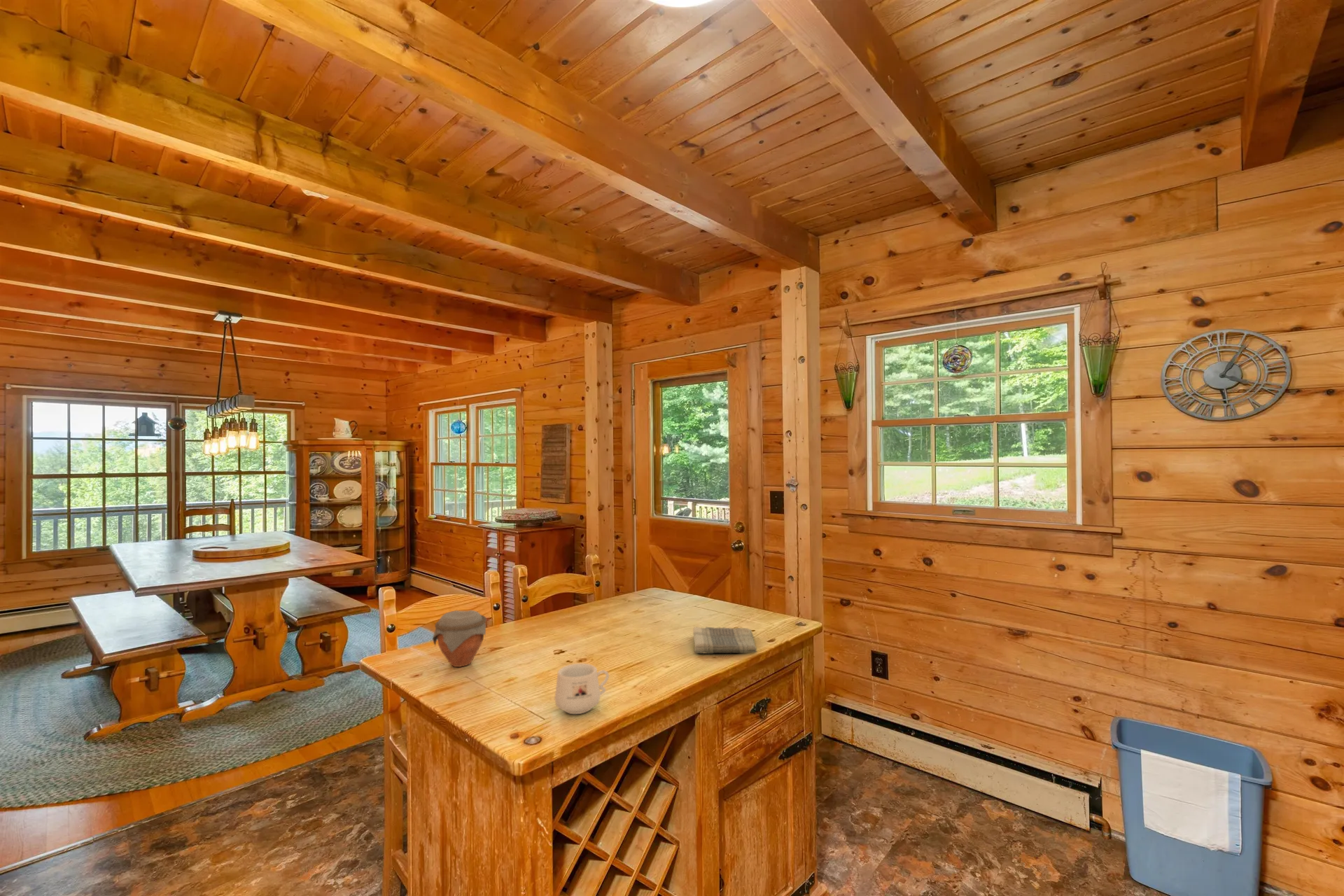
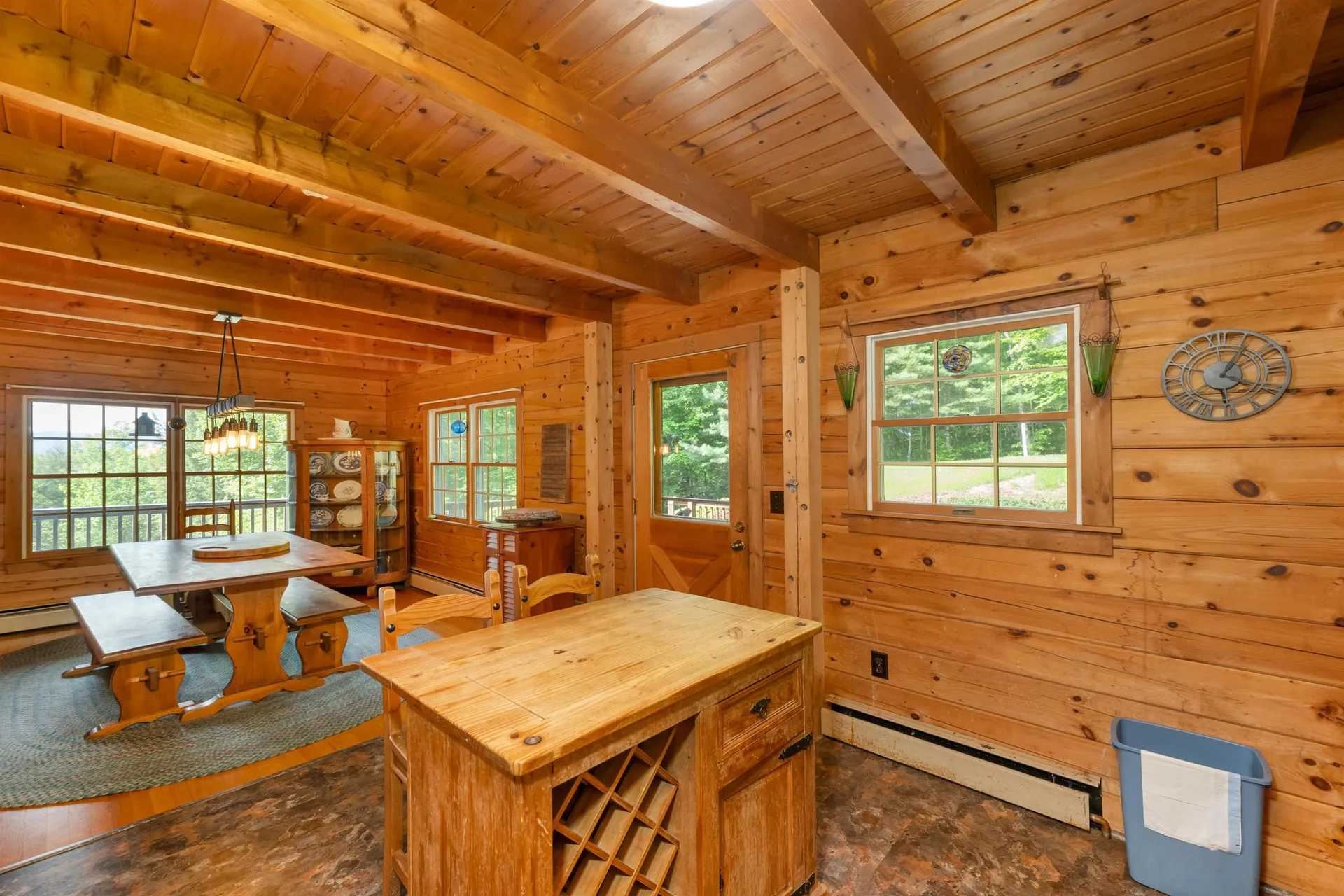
- mug (582, 688)
- dish towel (724, 638)
- jar (461, 638)
